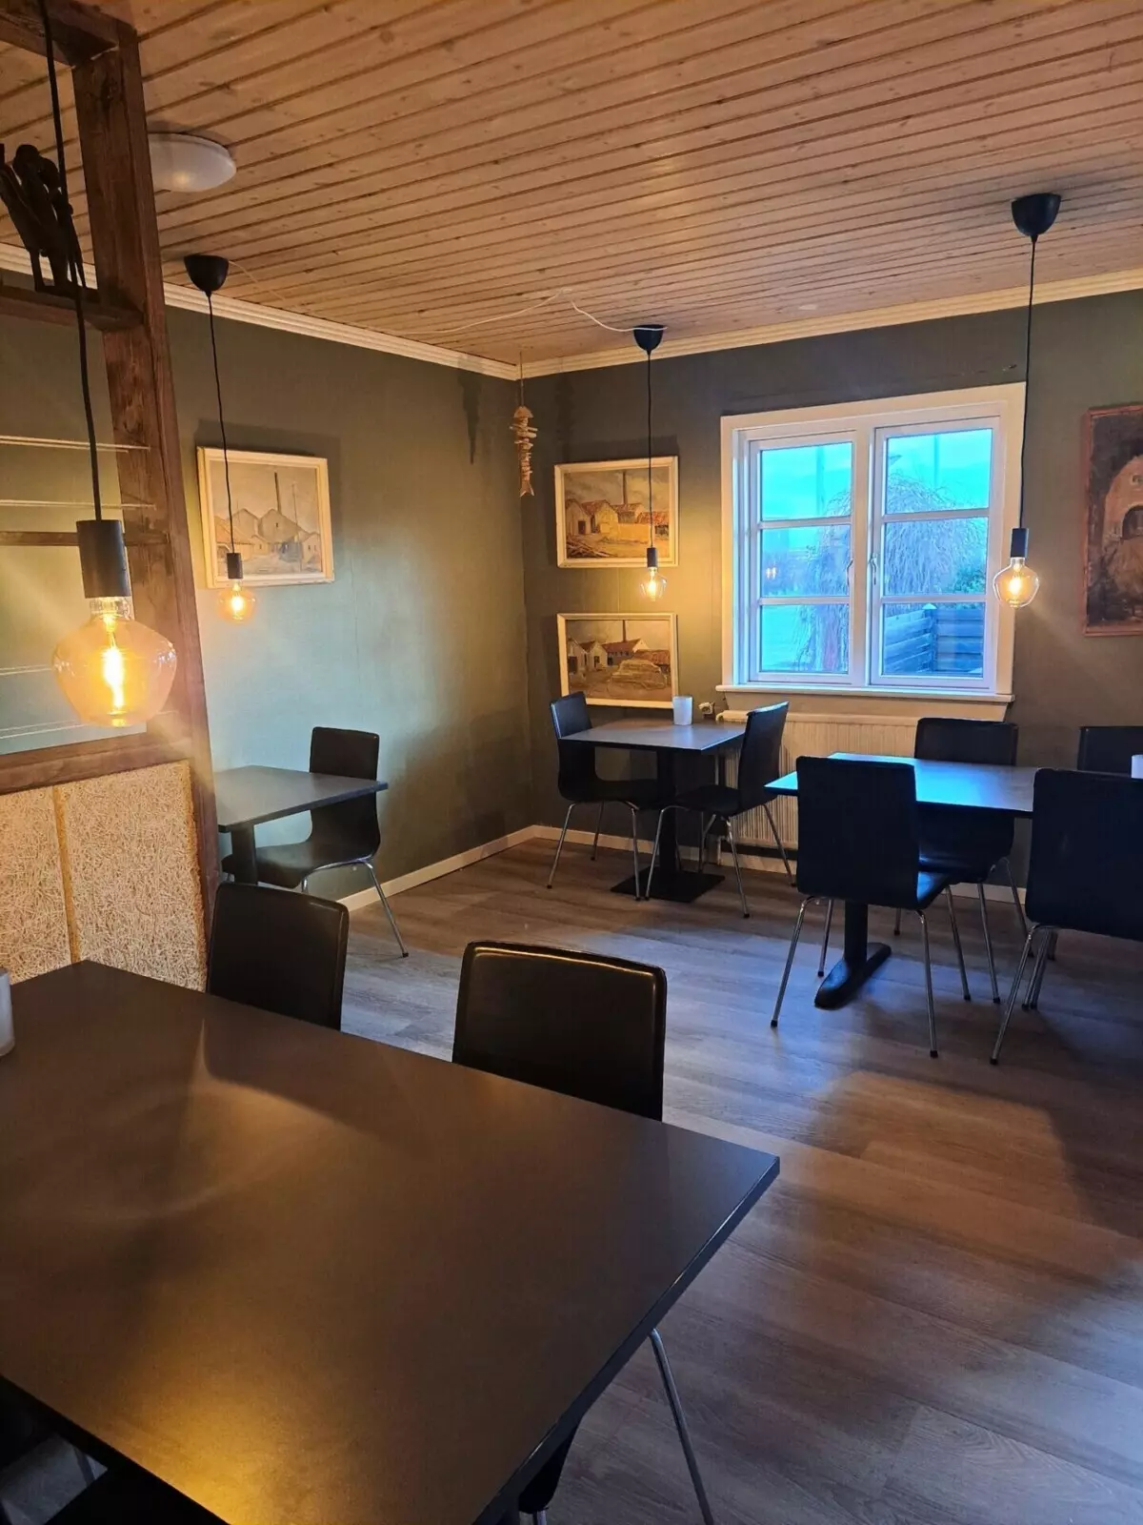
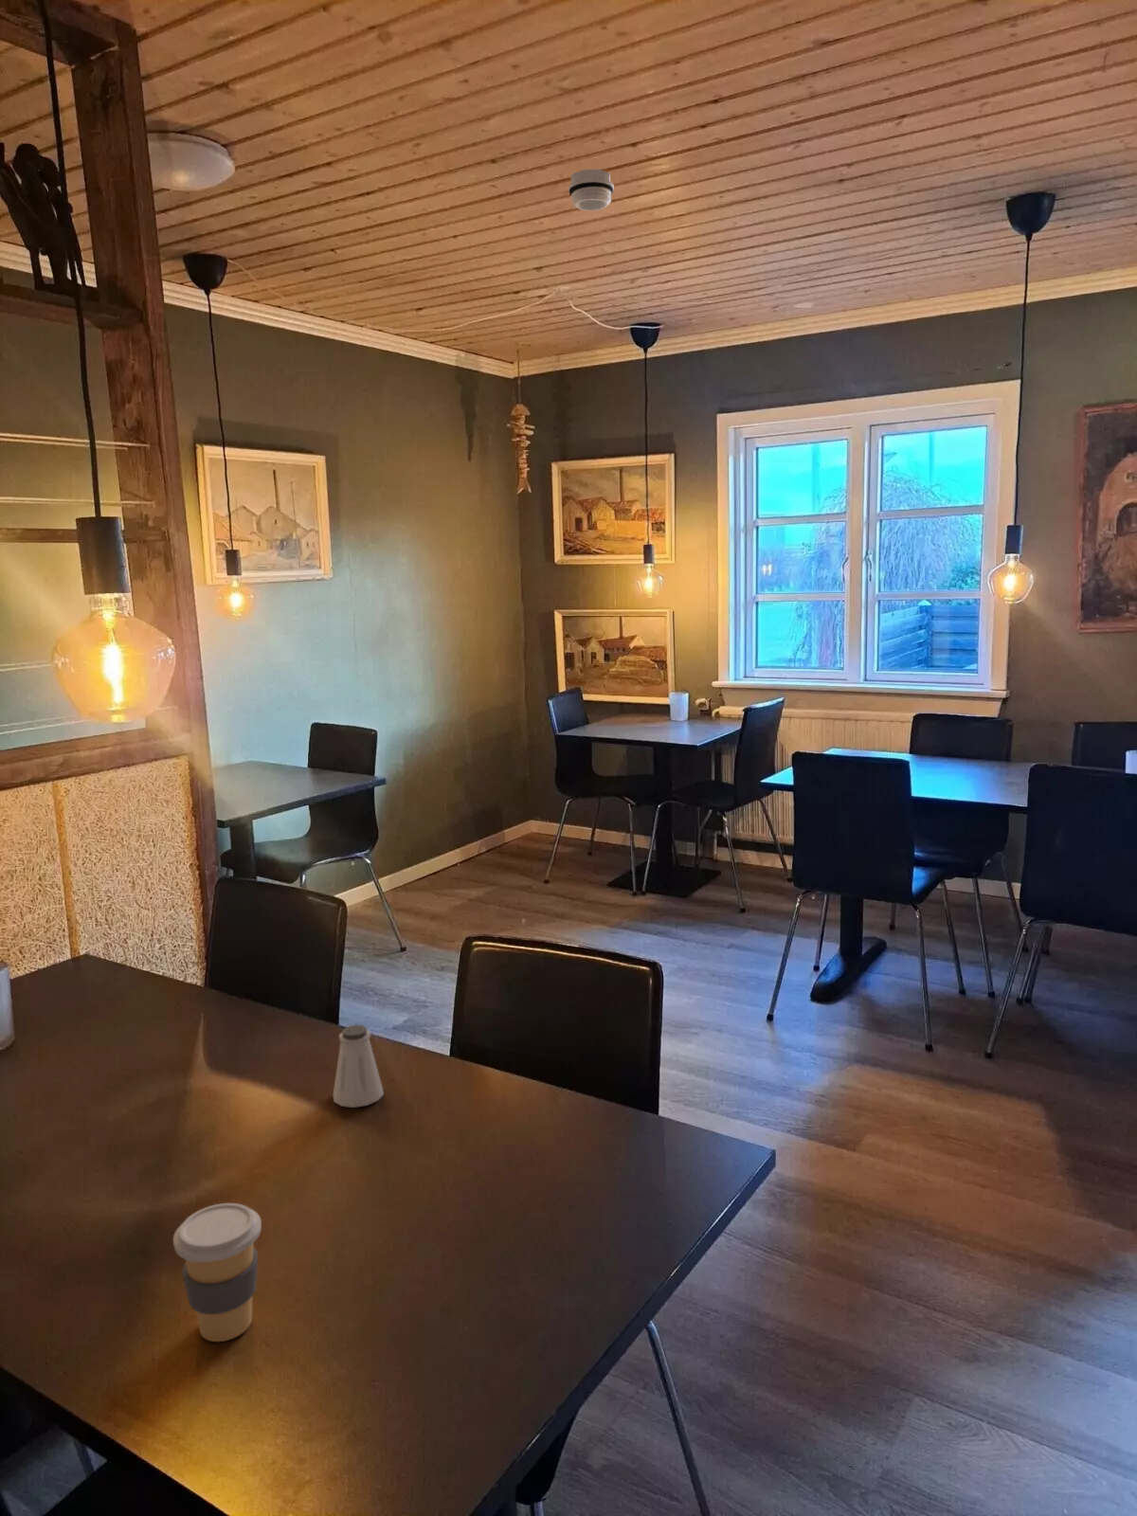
+ coffee cup (221, 1275)
+ smoke detector (590, 191)
+ saltshaker (356, 1062)
